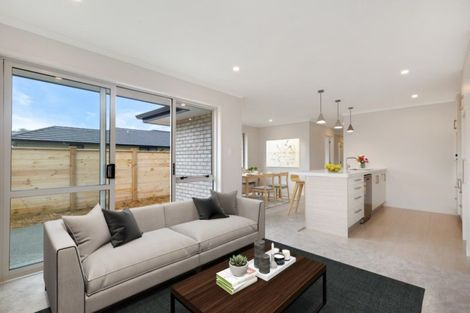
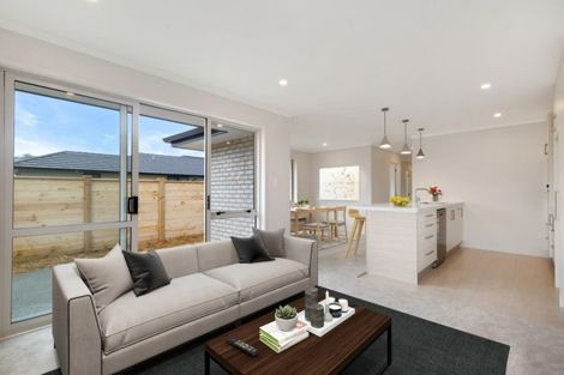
+ remote control (241, 345)
